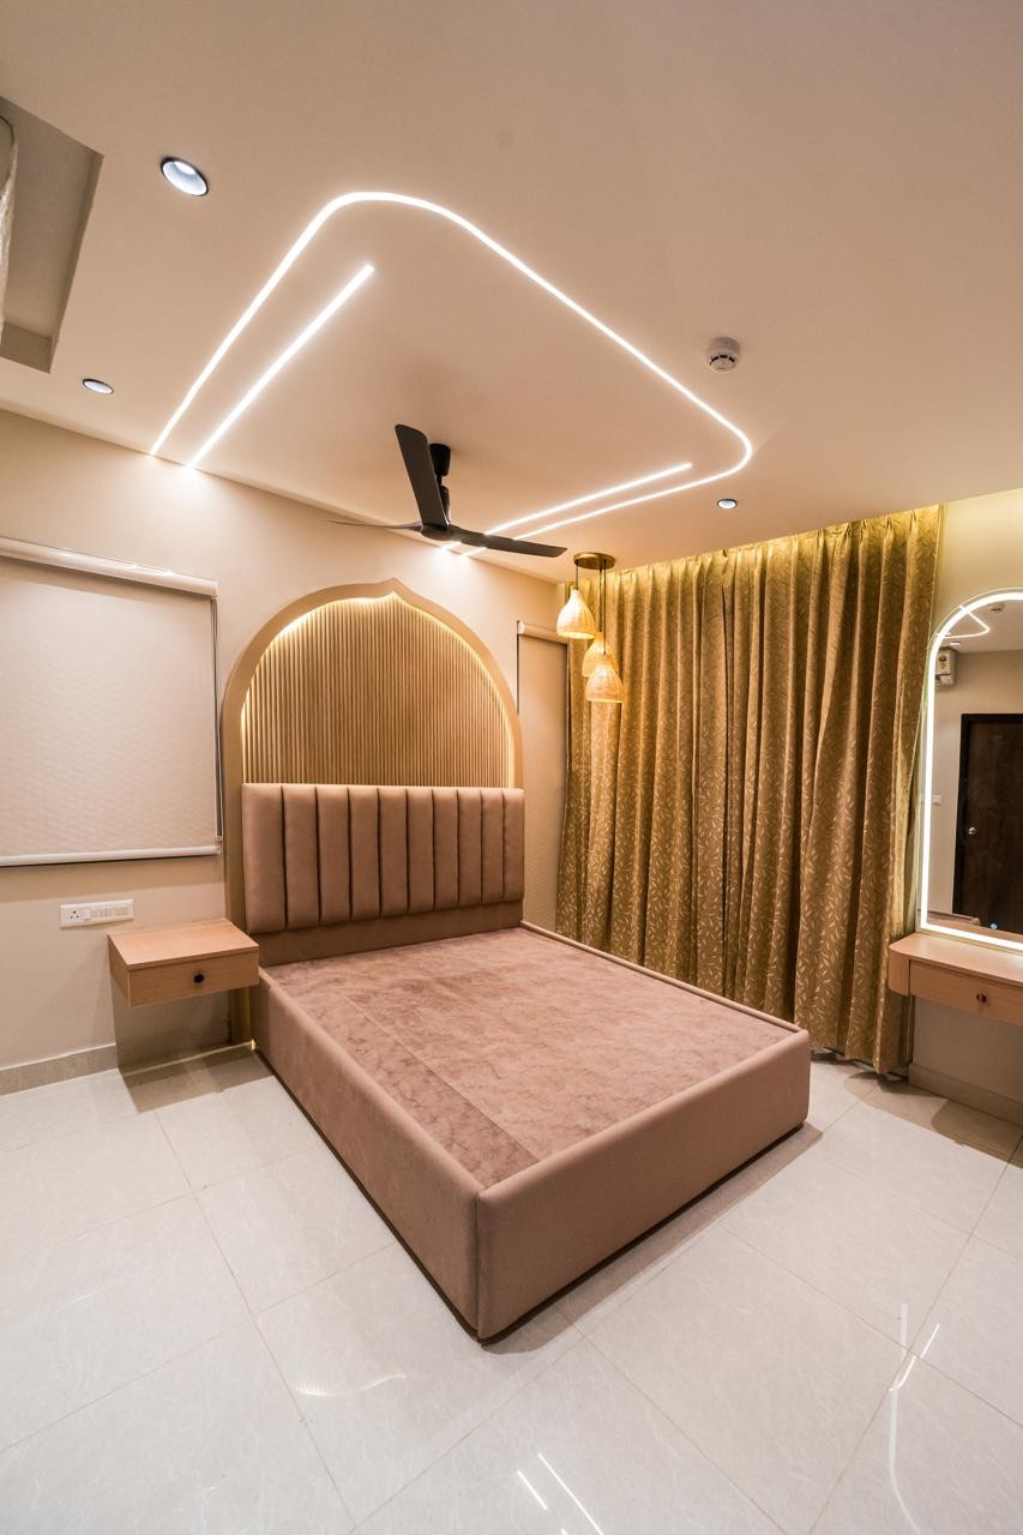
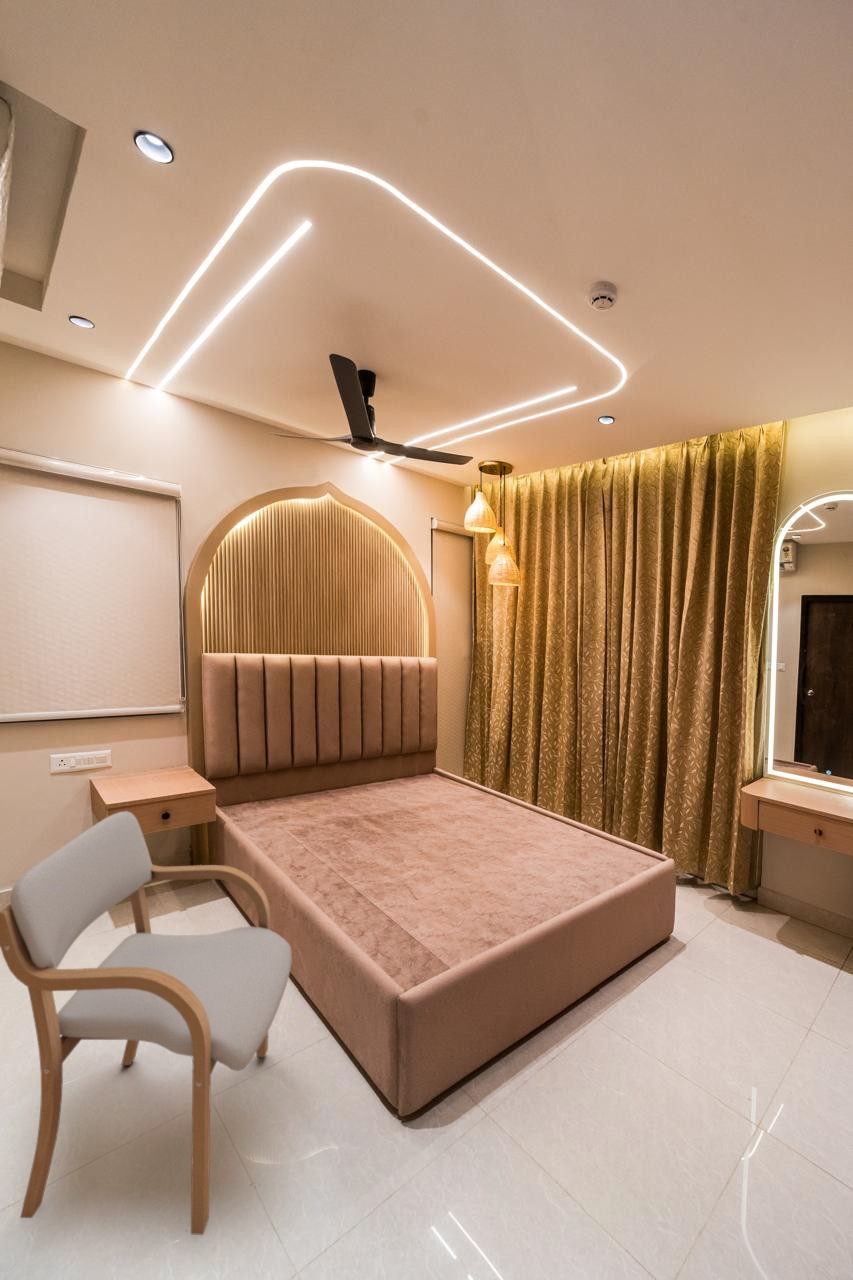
+ armchair (174, 985)
